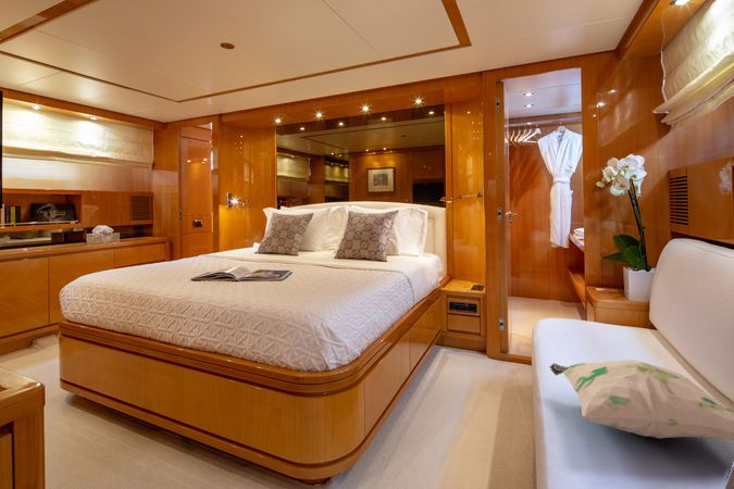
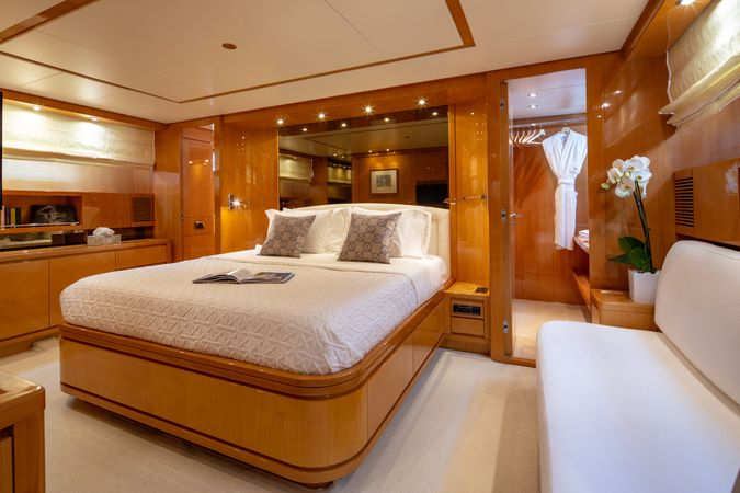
- decorative pillow (635, 393)
